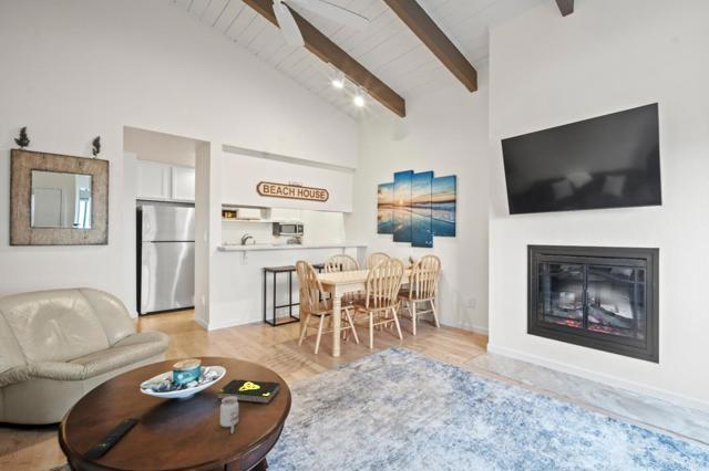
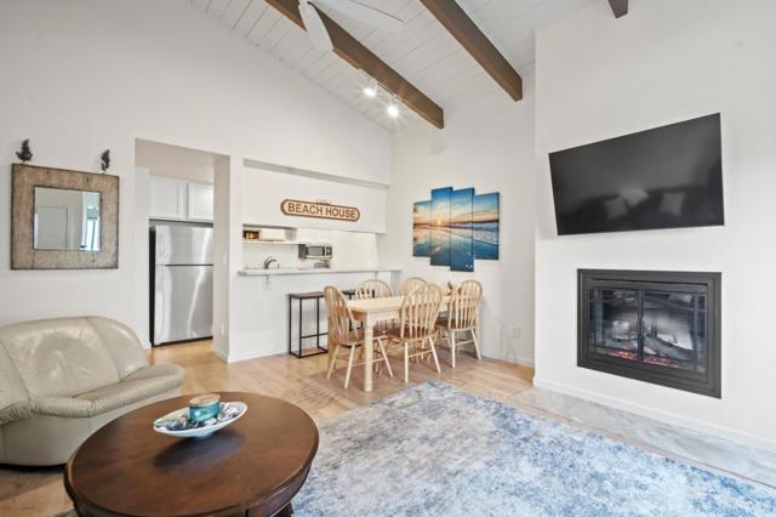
- book (249, 390)
- candle (232, 415)
- remote control (113, 437)
